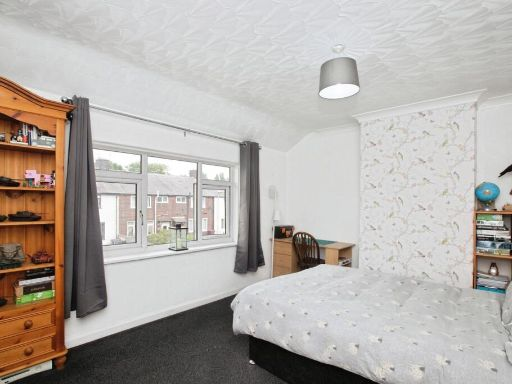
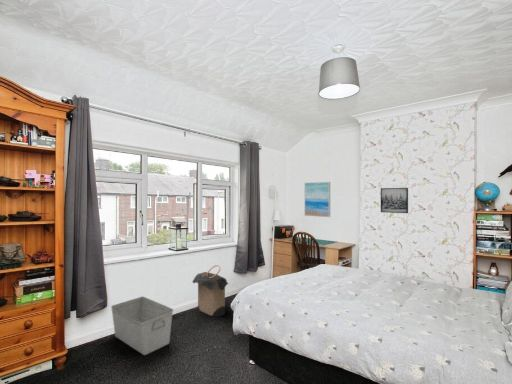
+ laundry hamper (210, 288)
+ wall art (394, 200)
+ storage bin (141, 323)
+ wall art (317, 199)
